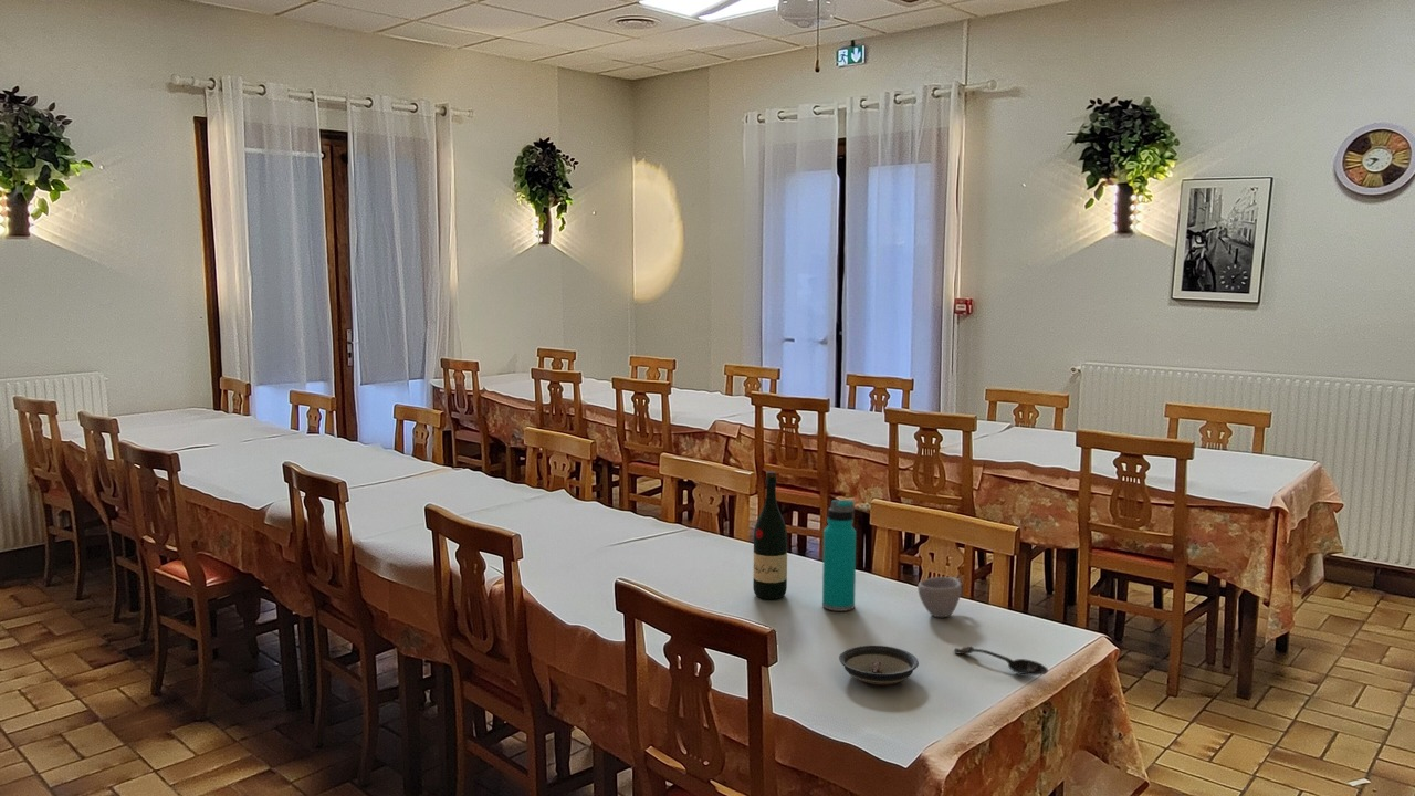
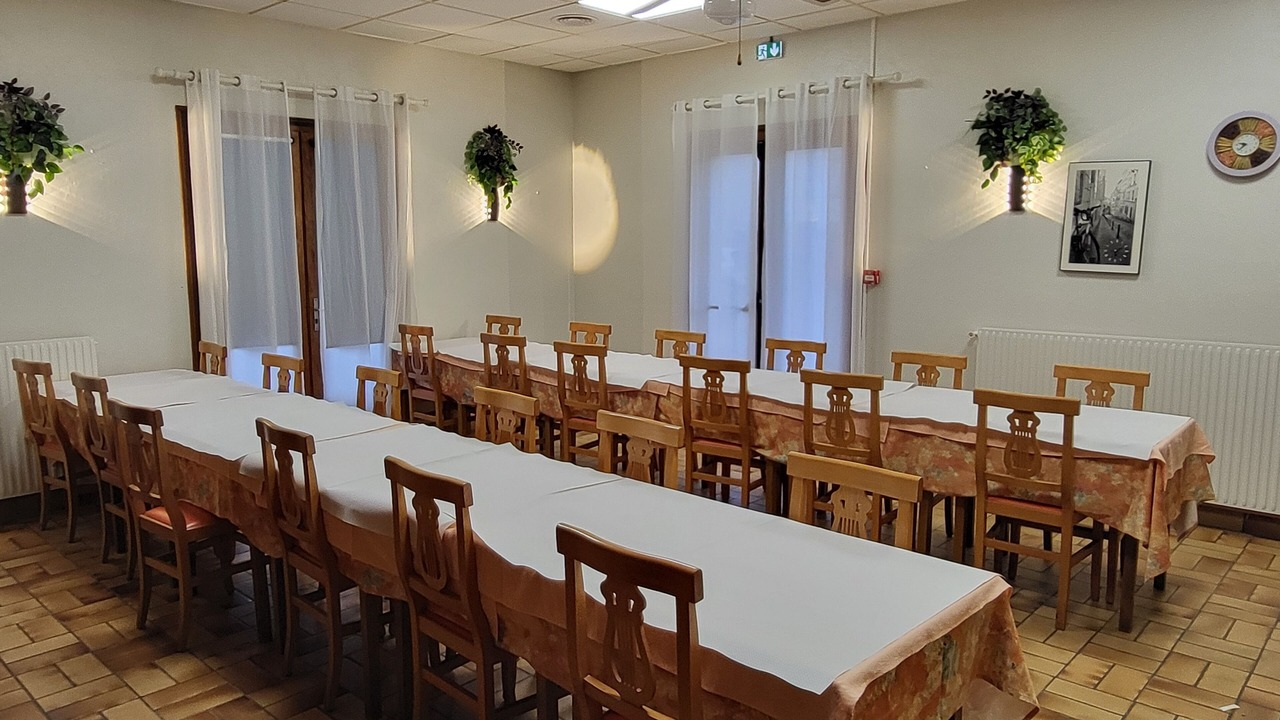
- wine bottle (771, 533)
- cup (942, 596)
- spoon (999, 658)
- water bottle (839, 553)
- saucer (878, 668)
